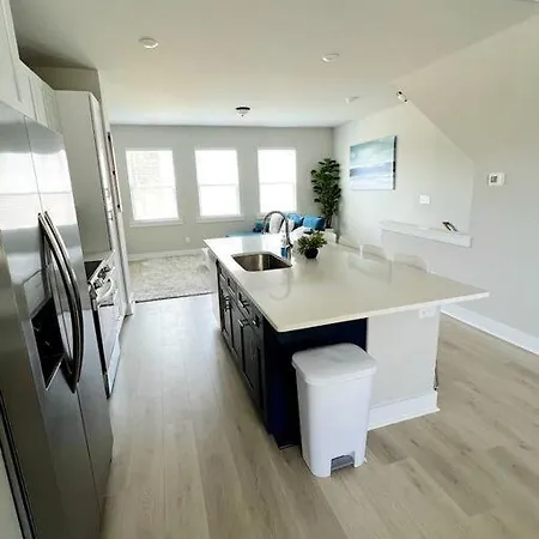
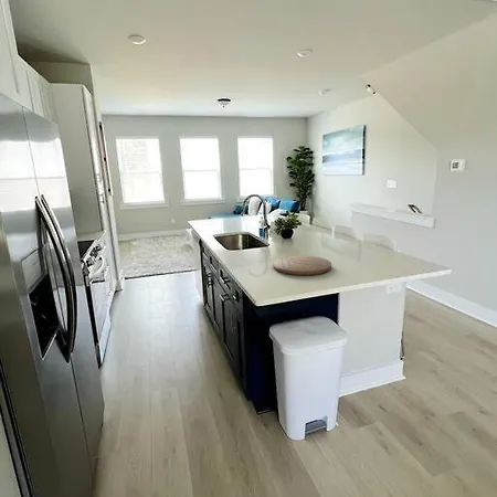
+ cutting board (302, 264)
